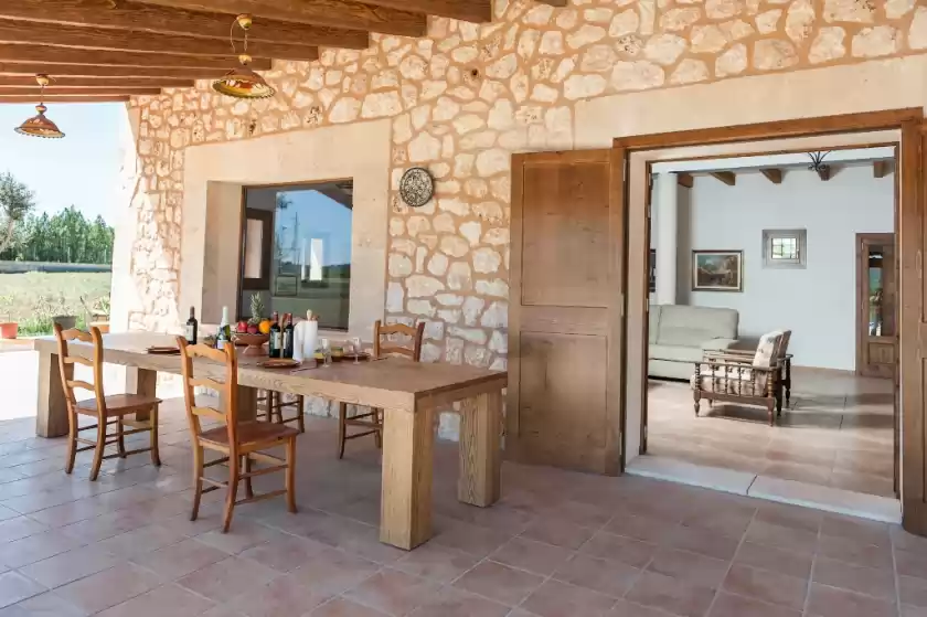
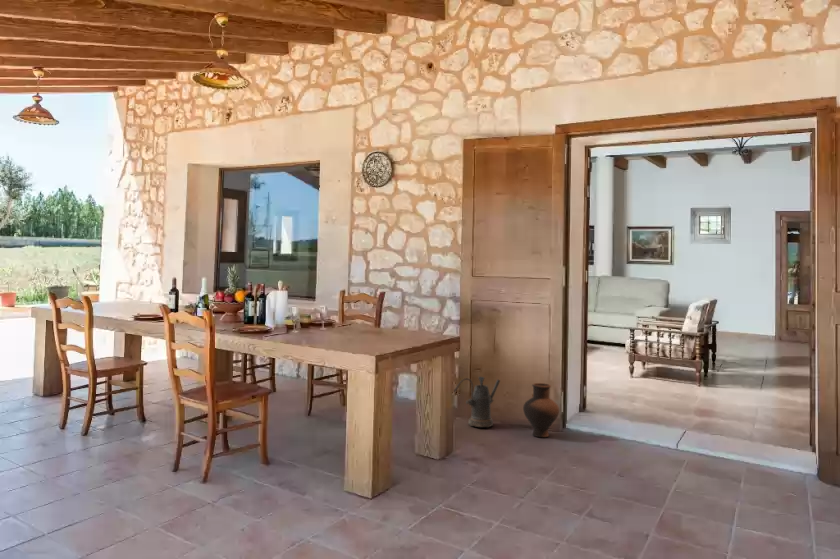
+ vase (541, 410)
+ watering can (476, 401)
